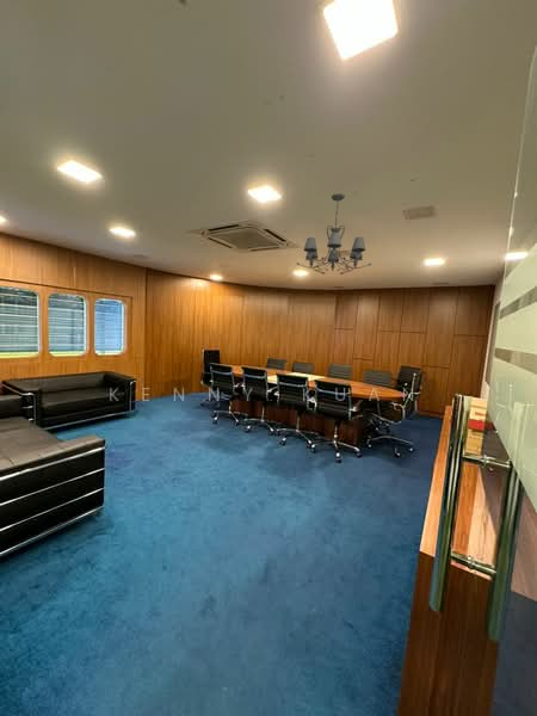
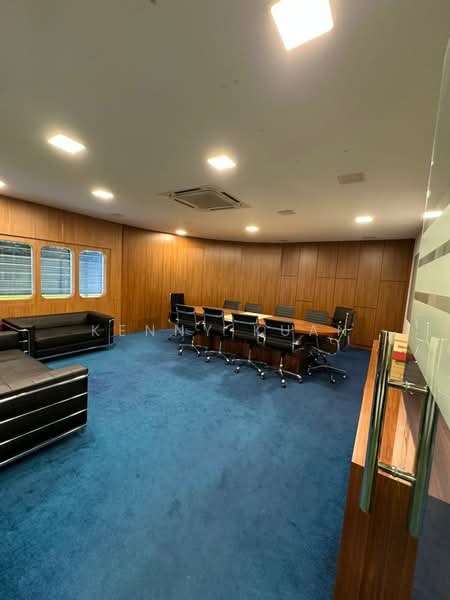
- chandelier (334, 233)
